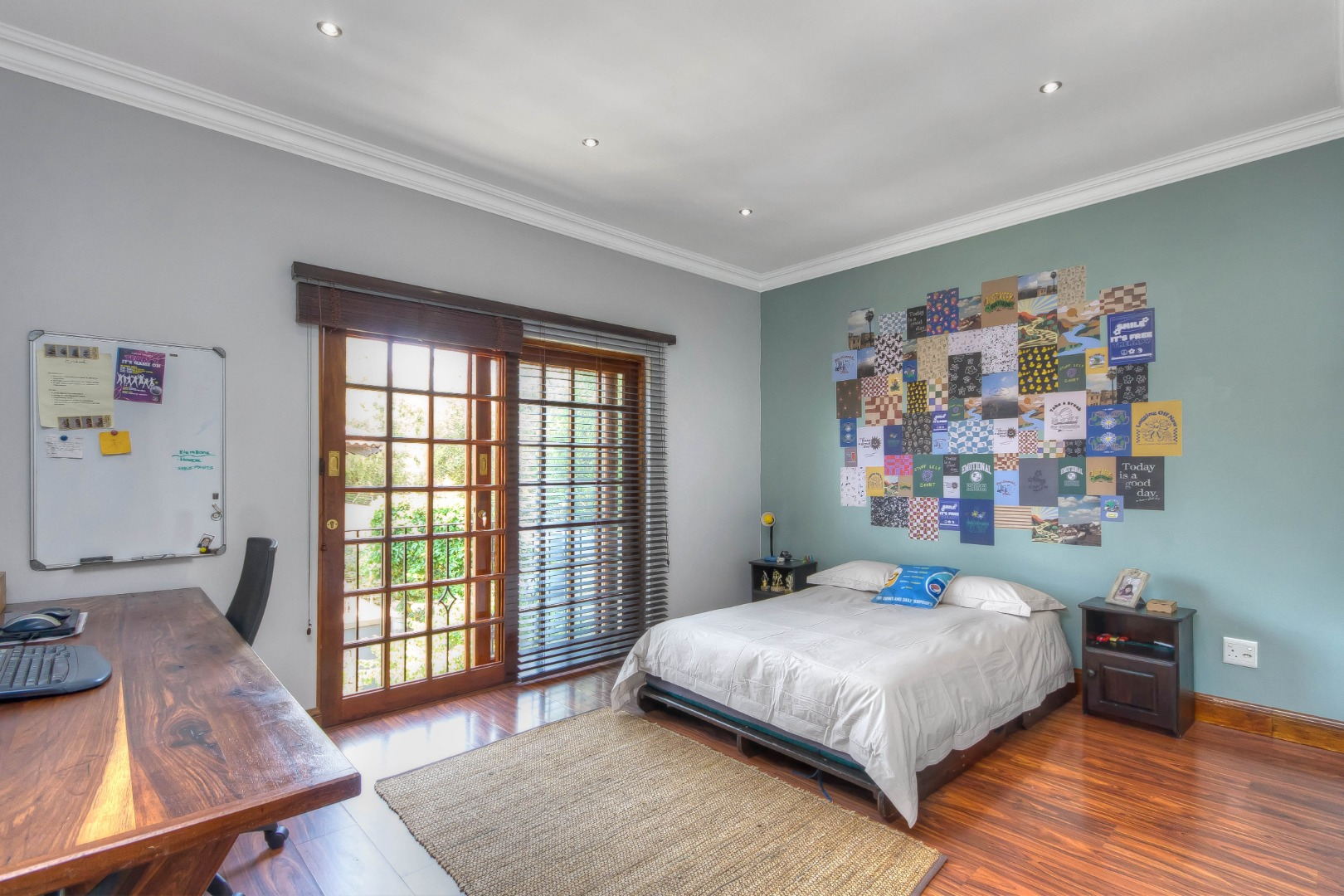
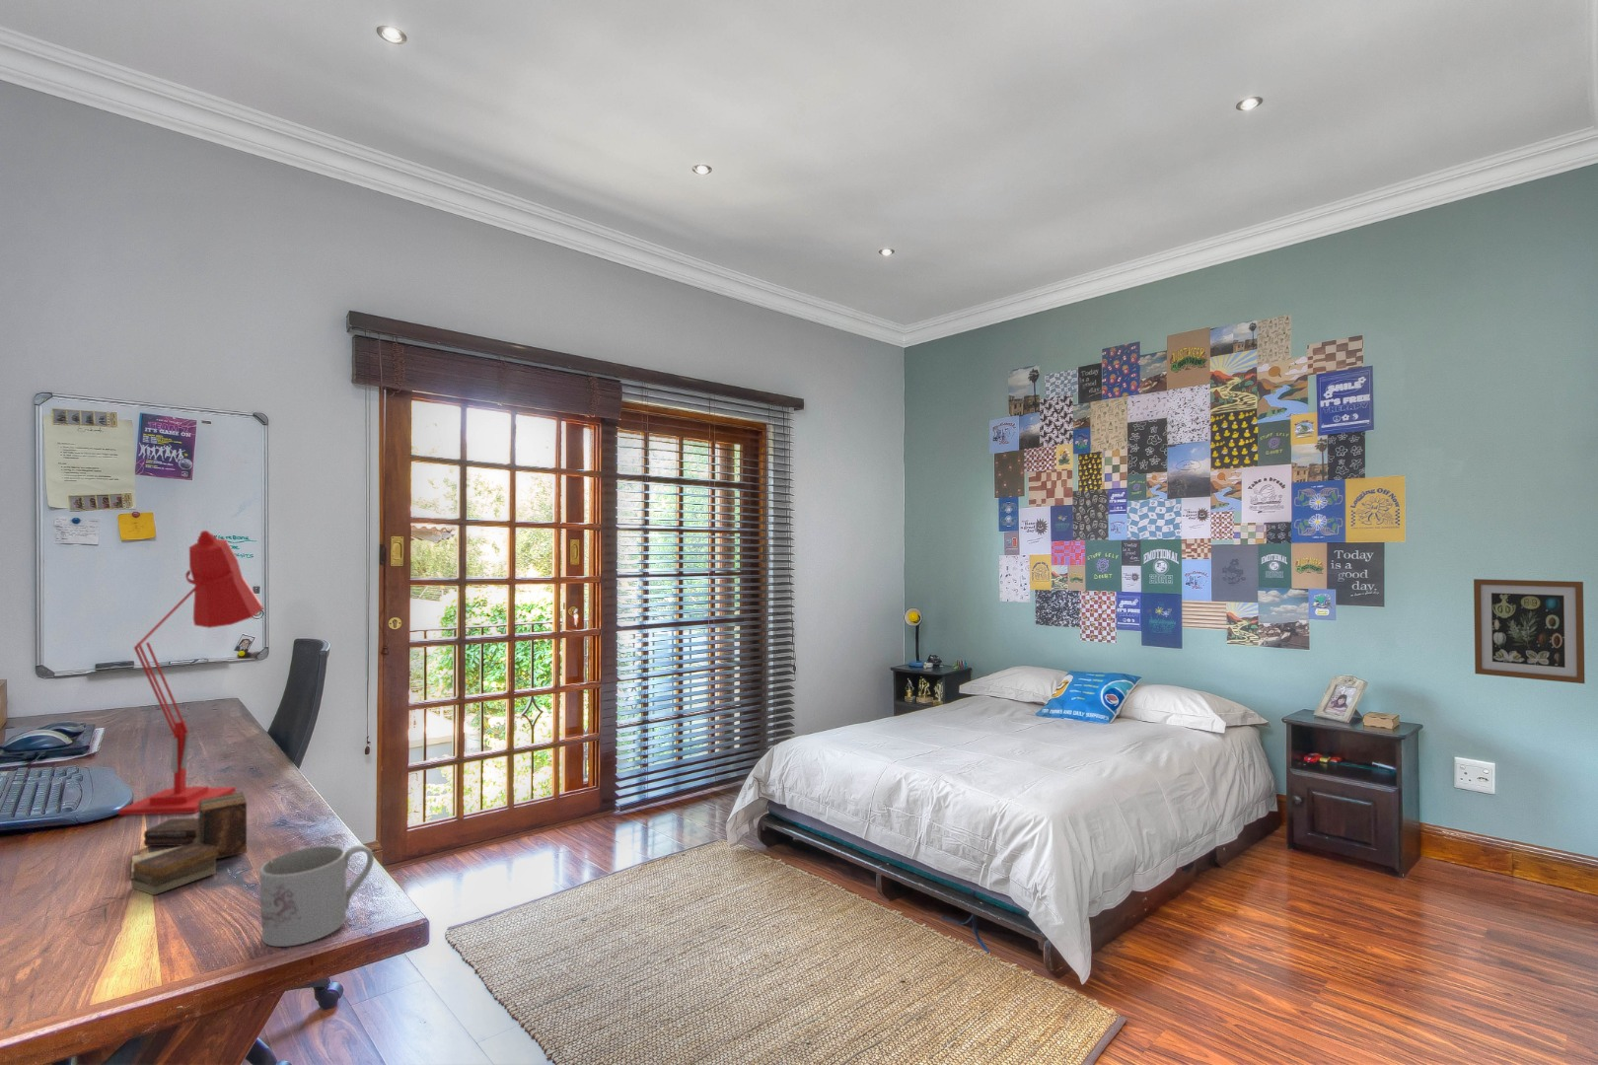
+ mug (319, 889)
+ wall art (1527, 629)
+ book (189, 831)
+ desk lamp (202, 626)
